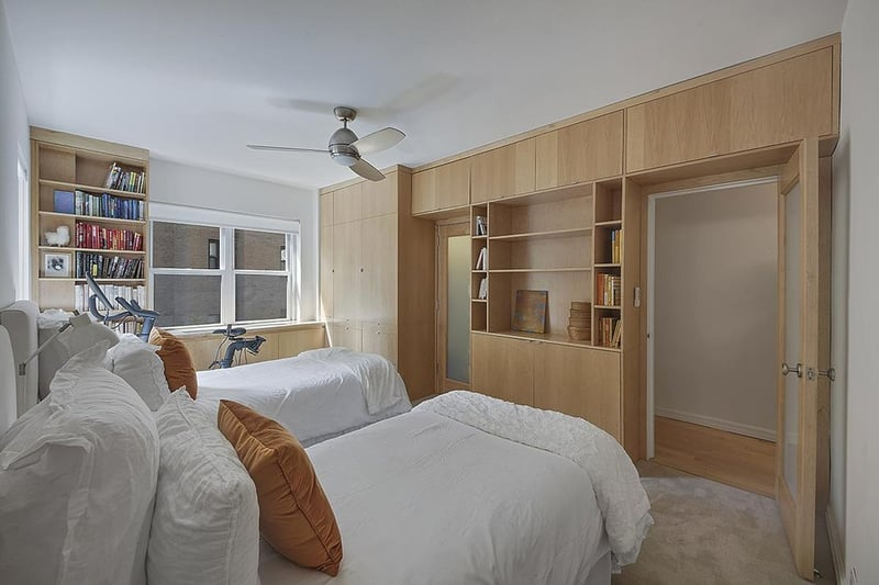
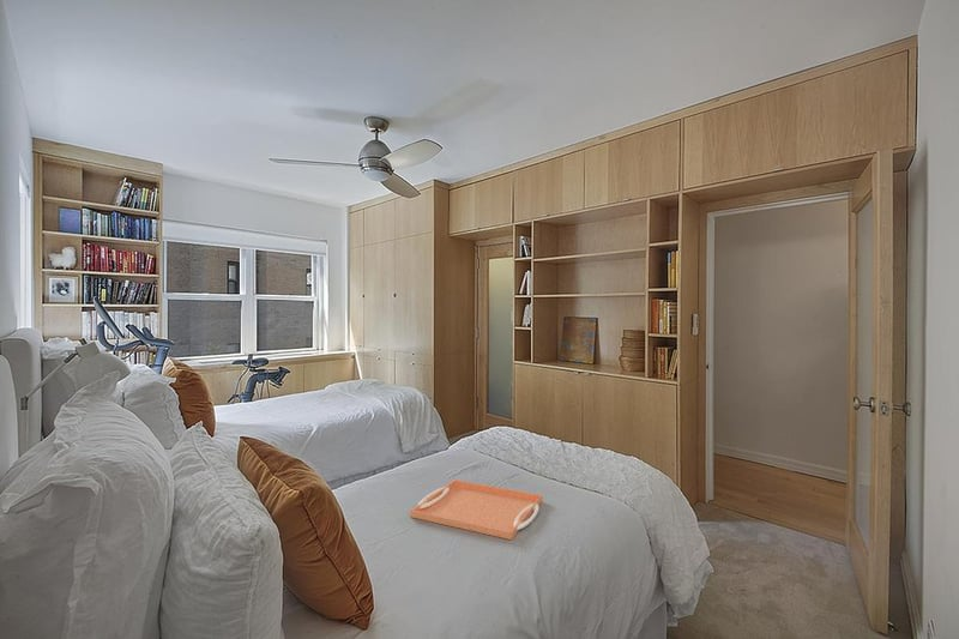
+ serving tray (478, 505)
